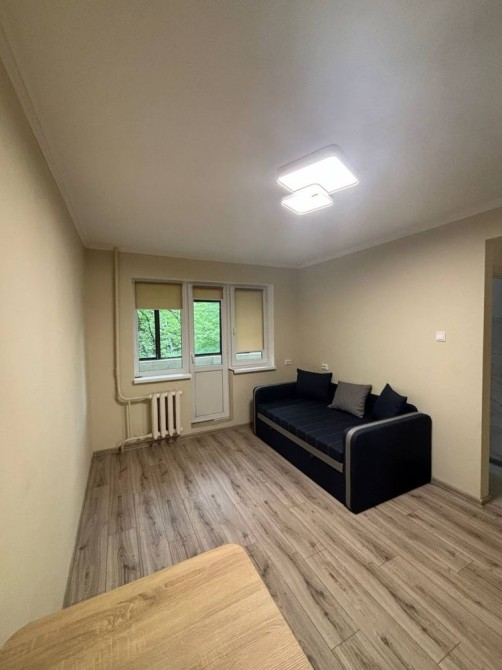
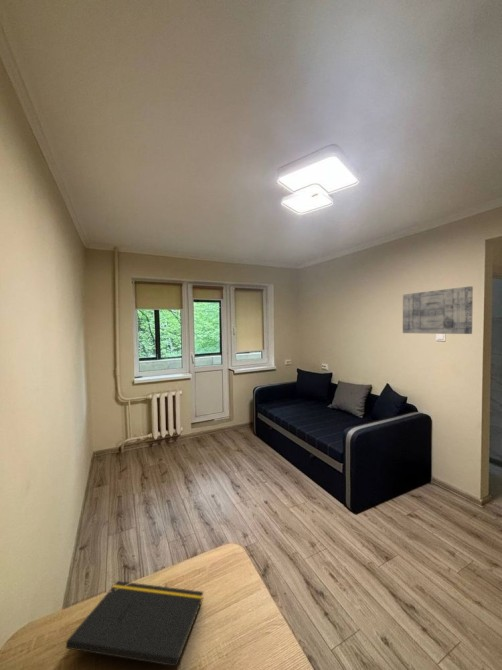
+ notepad (142, 617)
+ wall art (434, 312)
